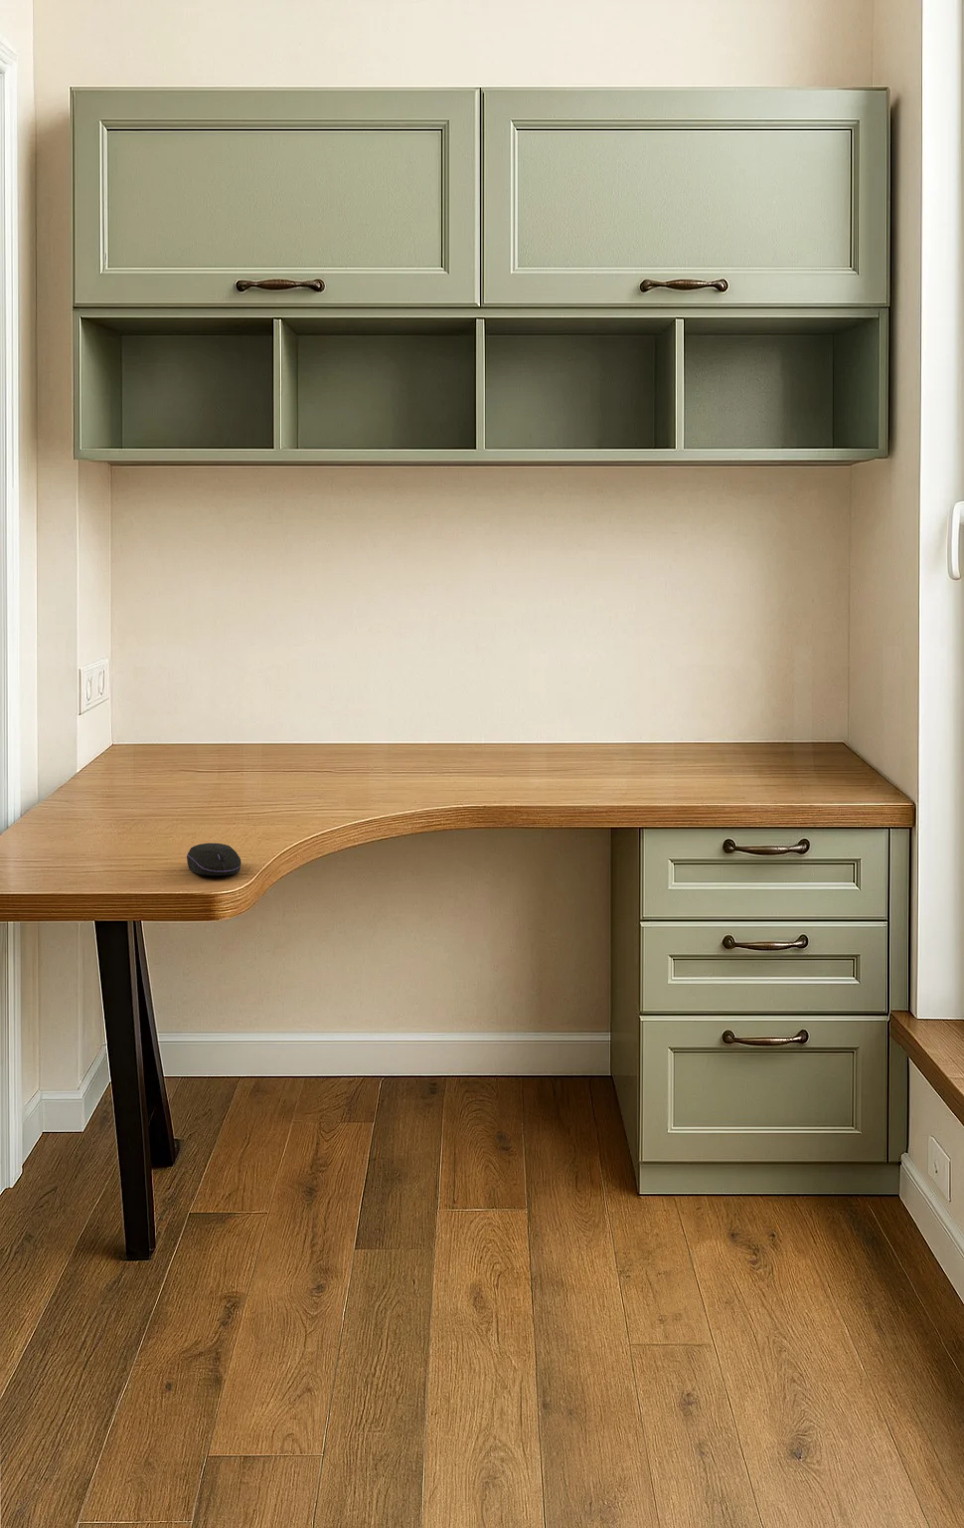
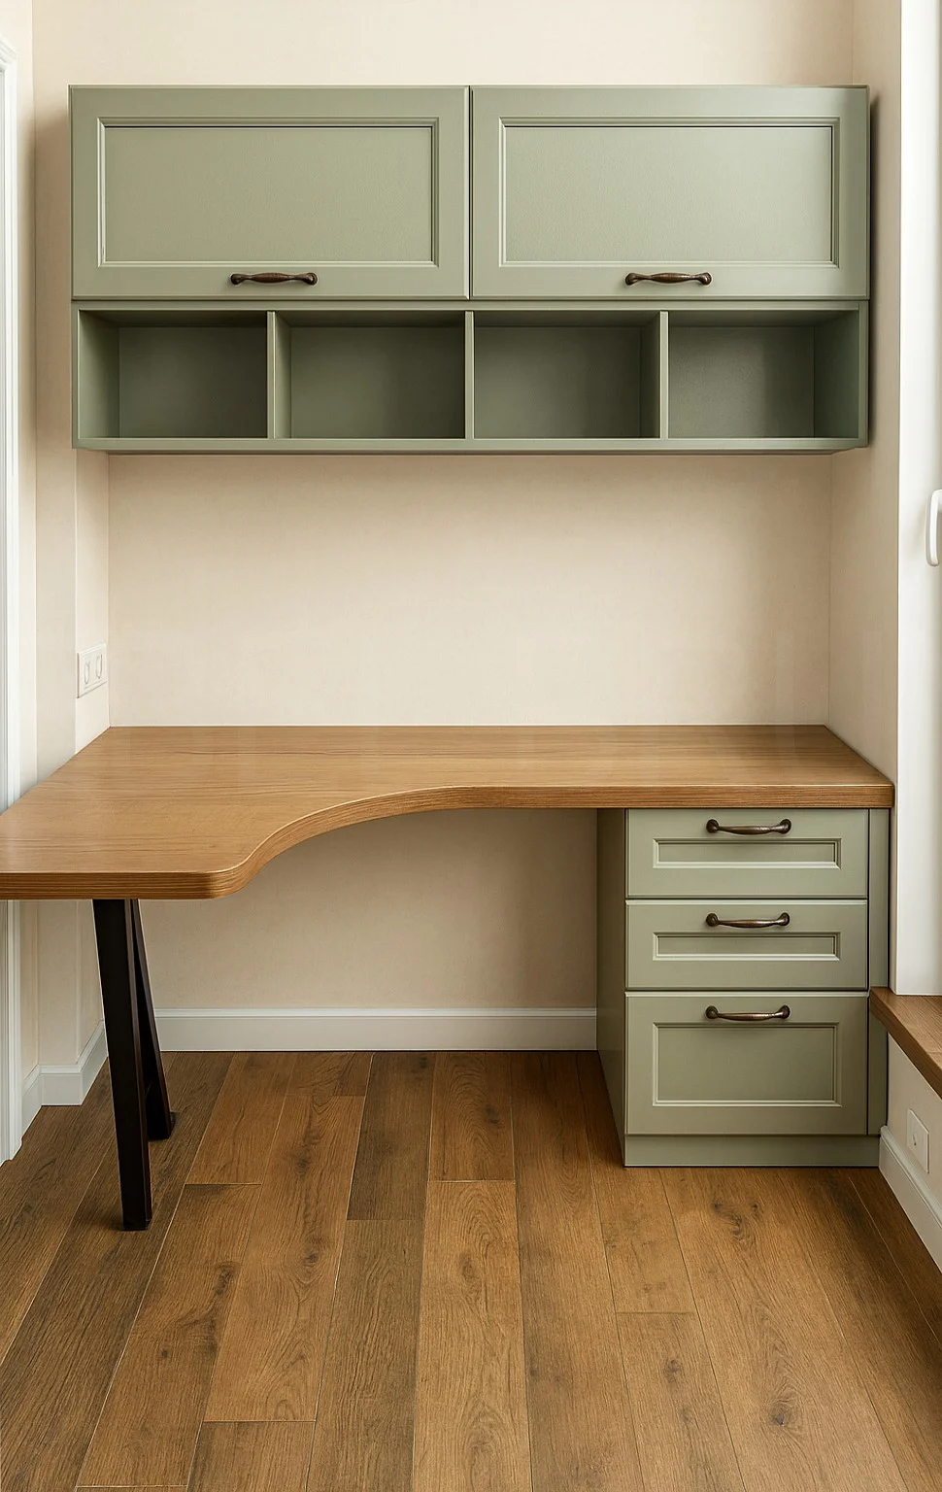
- computer mouse (213, 857)
